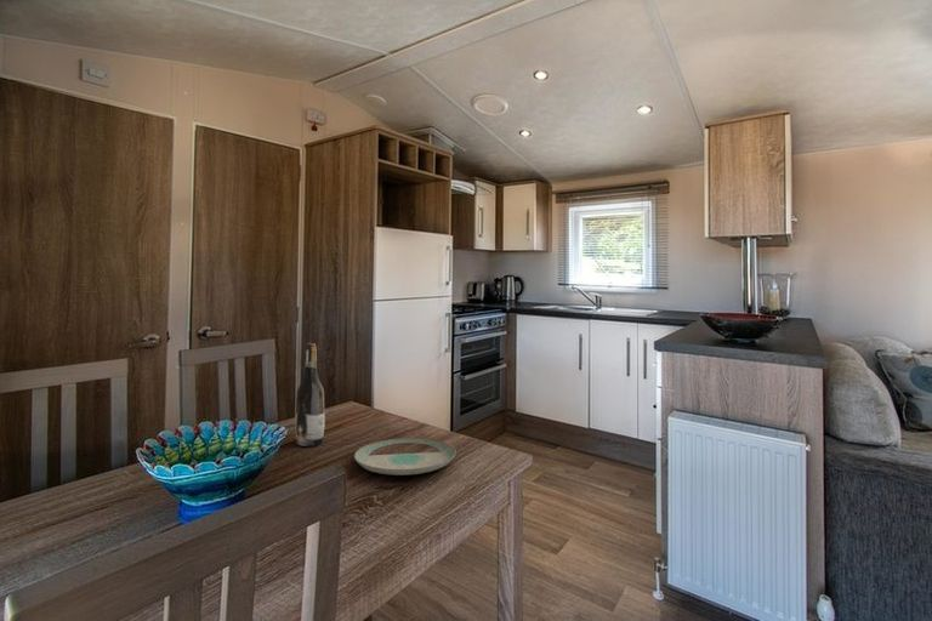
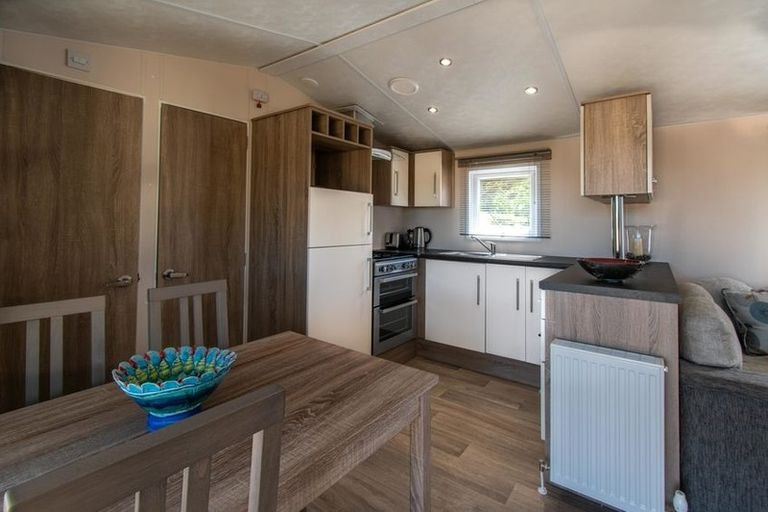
- wine bottle (309, 392)
- plate (405, 455)
